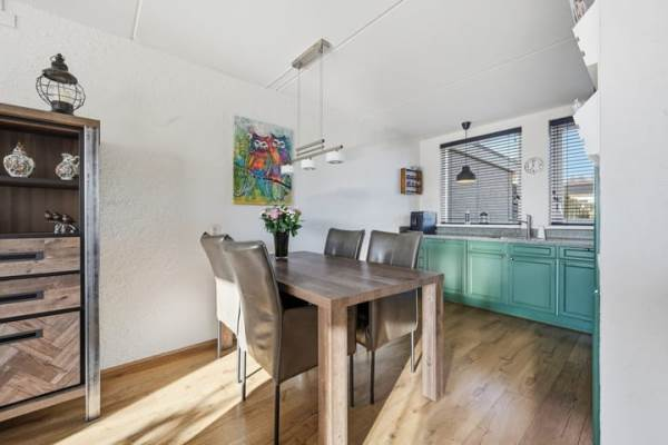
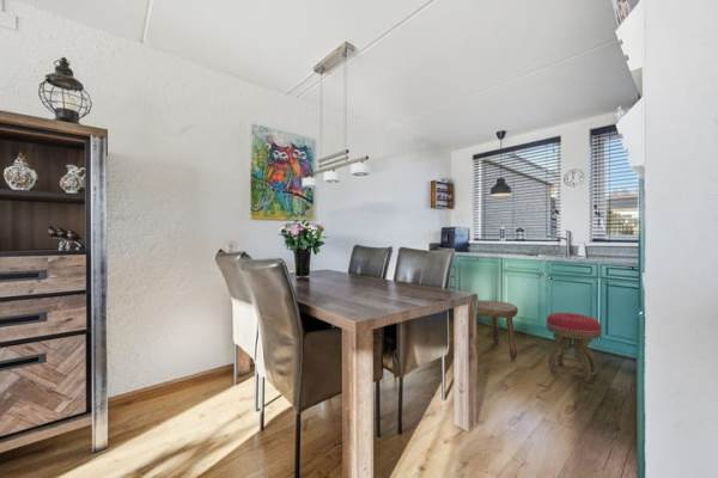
+ stool (573, 343)
+ stool (493, 326)
